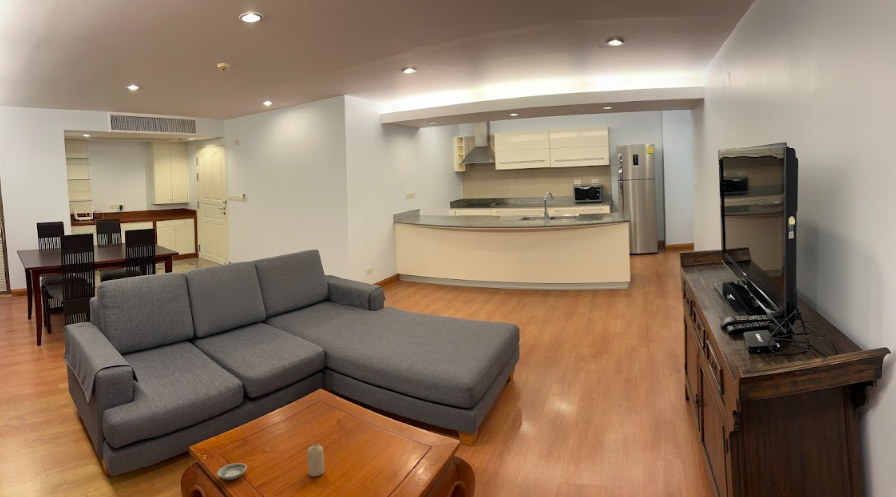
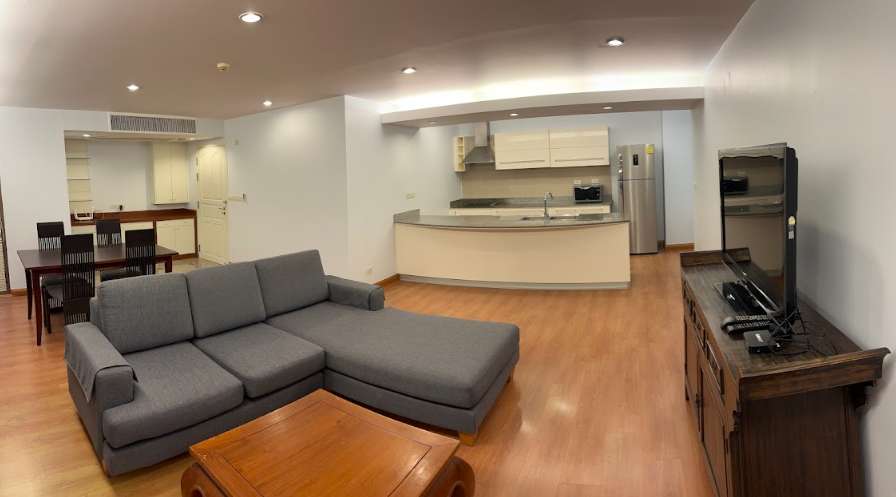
- candle (315, 459)
- saucer (232, 472)
